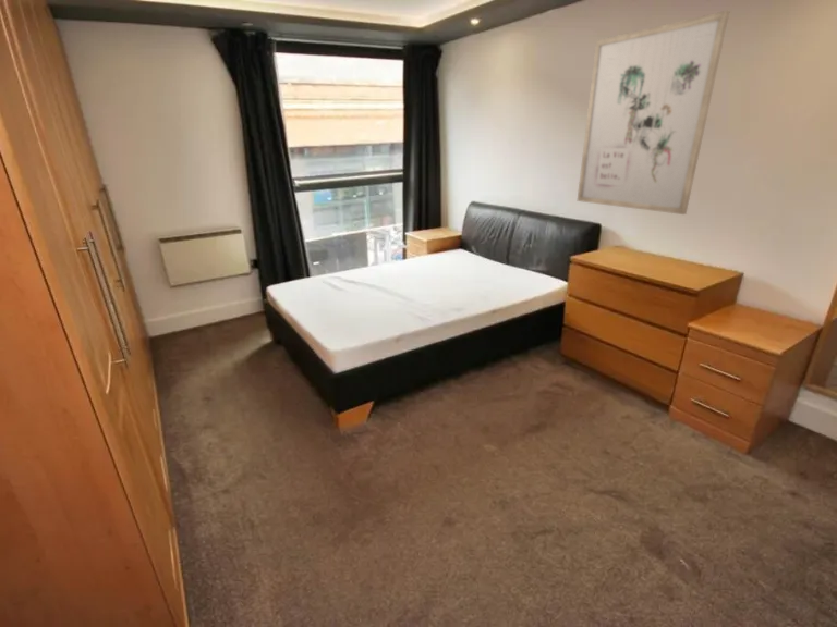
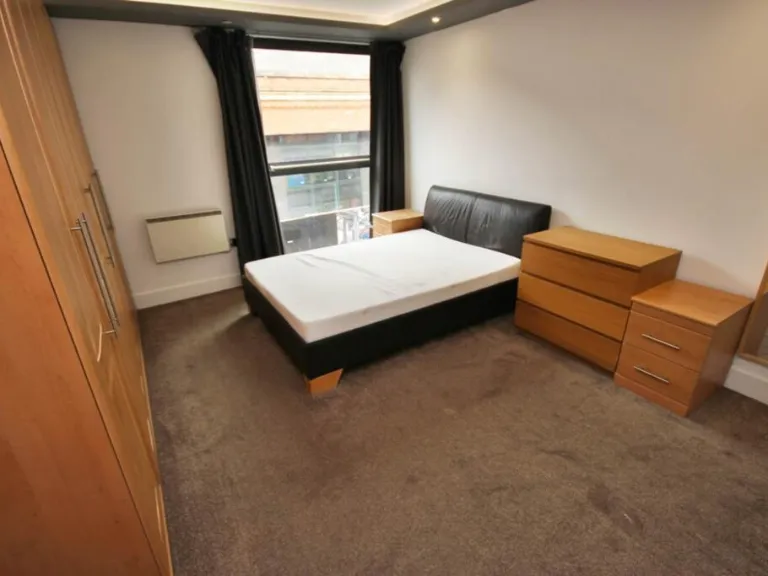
- wall art (639, 123)
